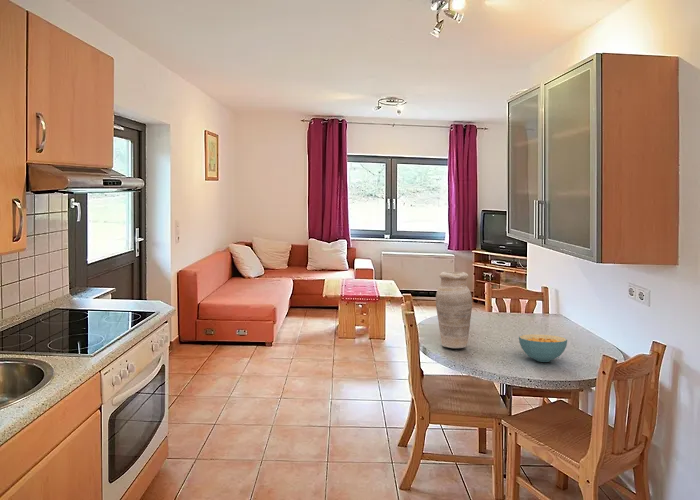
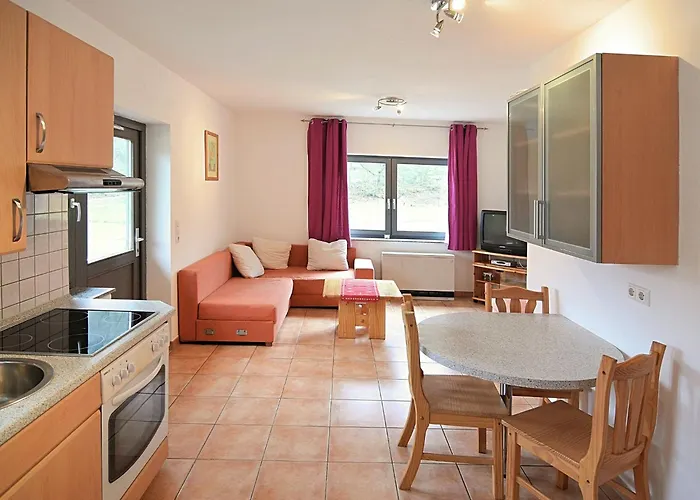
- vase (453, 309)
- cereal bowl (542, 349)
